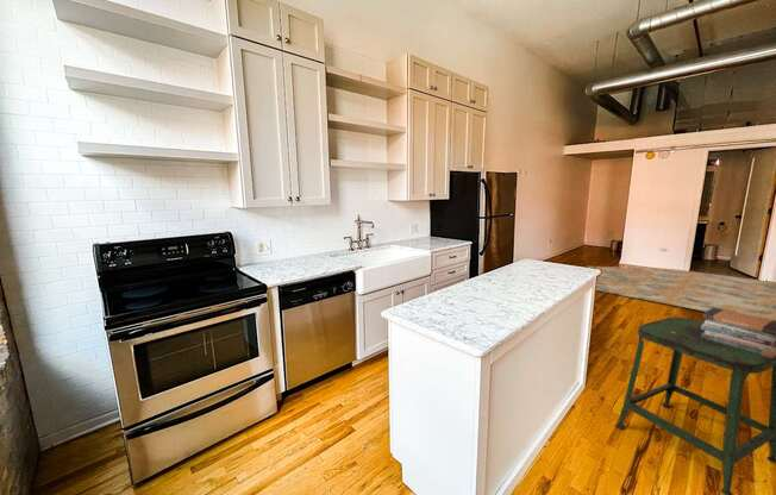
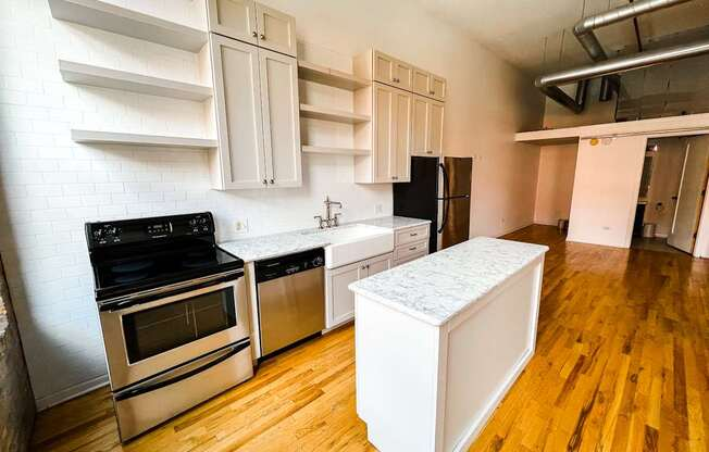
- book stack (741, 330)
- rug (652, 280)
- stool (696, 394)
